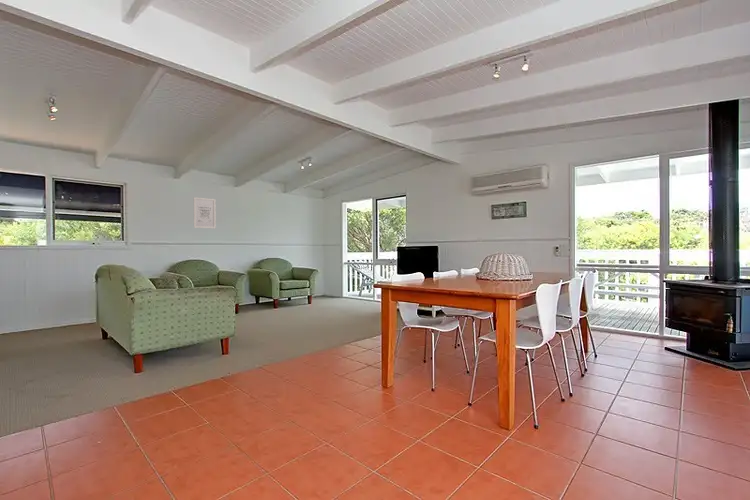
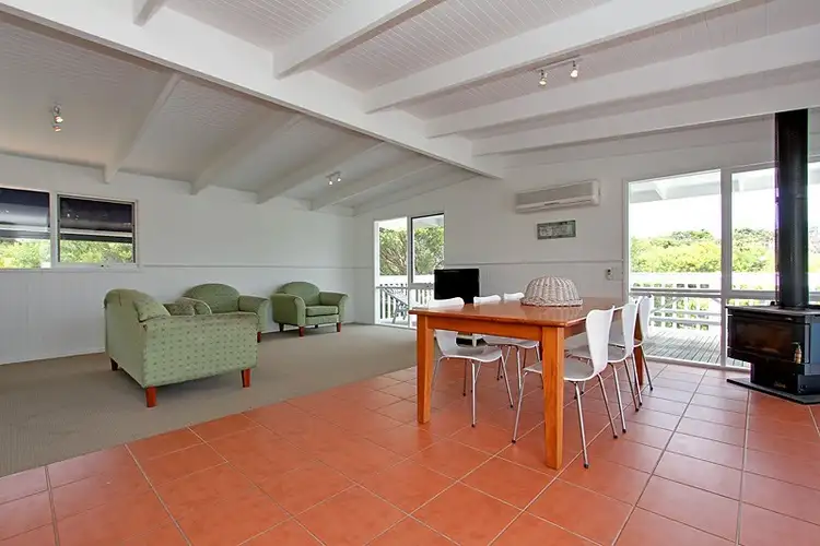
- wall art (204, 213)
